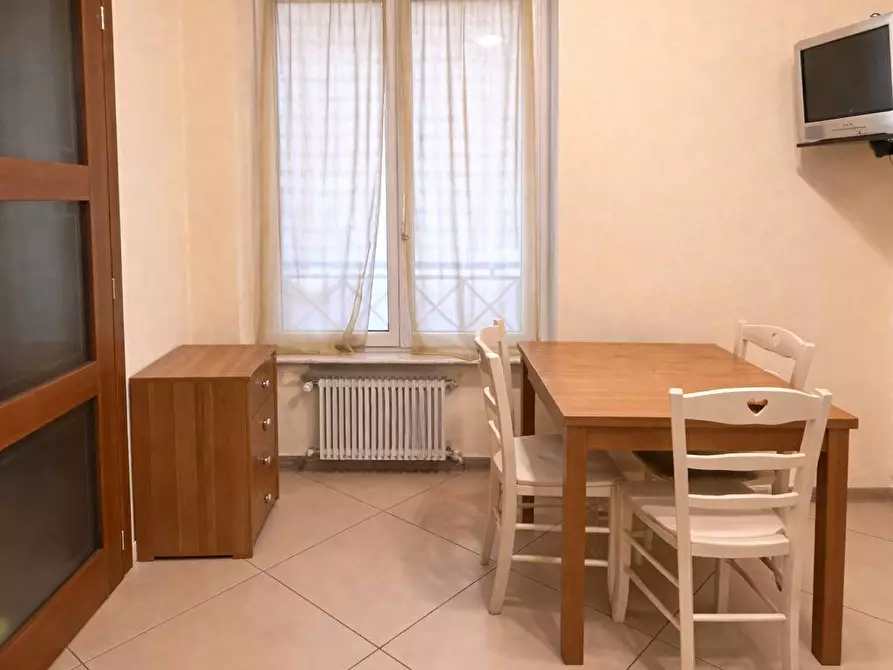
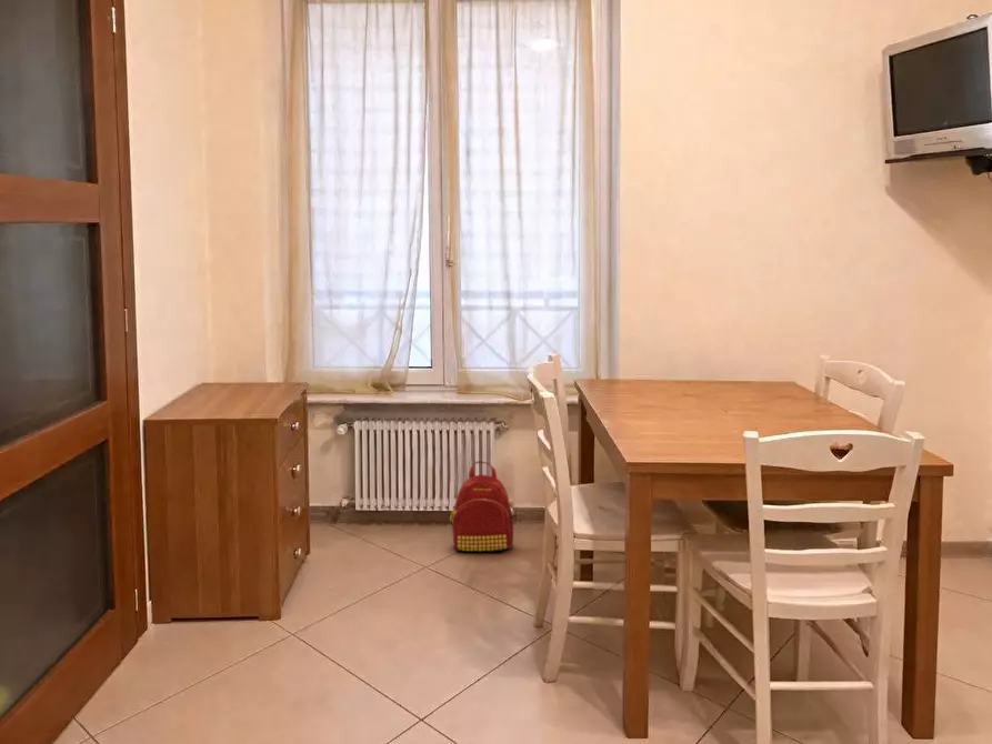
+ backpack (480, 505)
